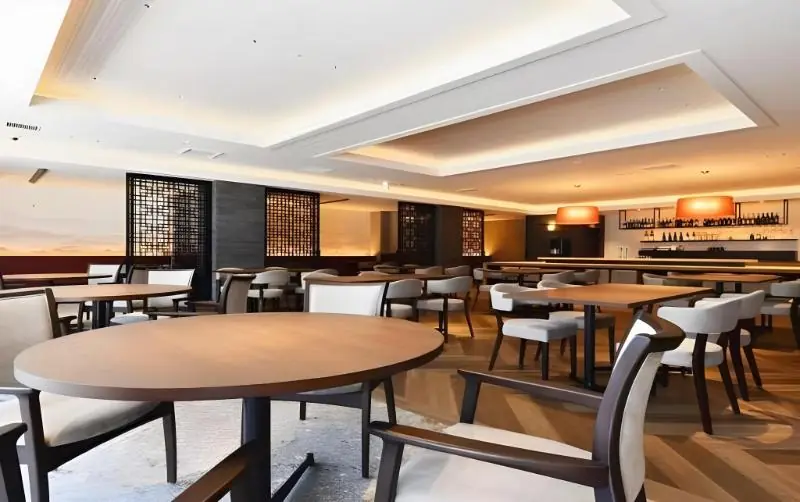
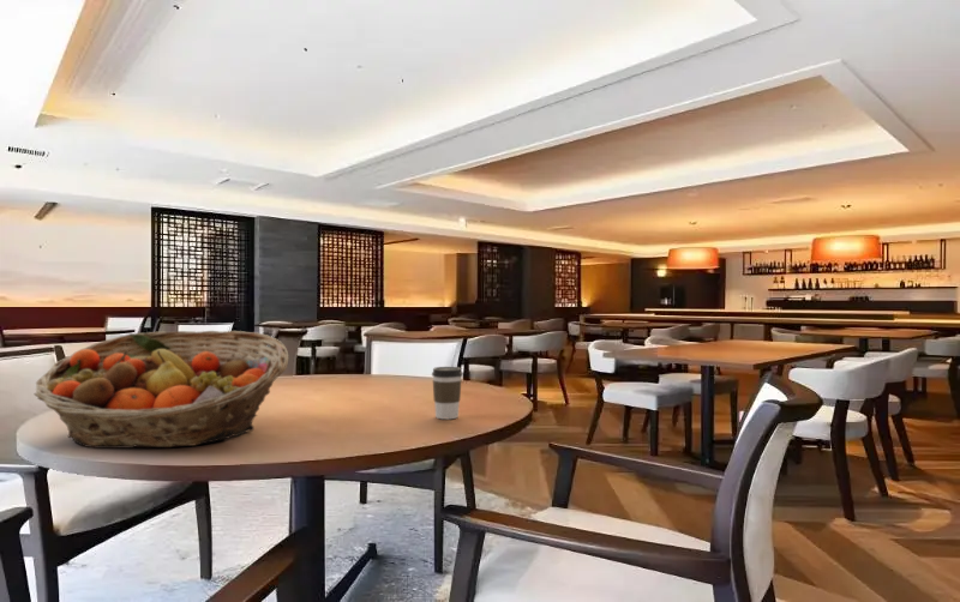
+ coffee cup (446, 392)
+ fruit basket (170, 383)
